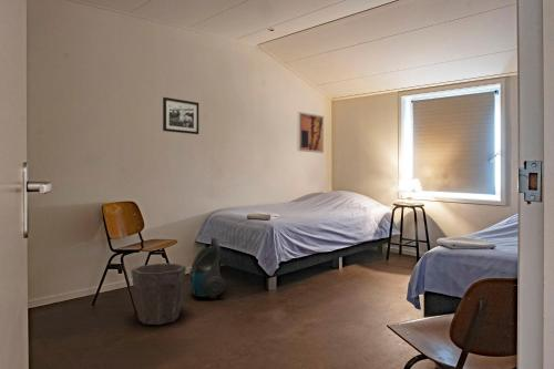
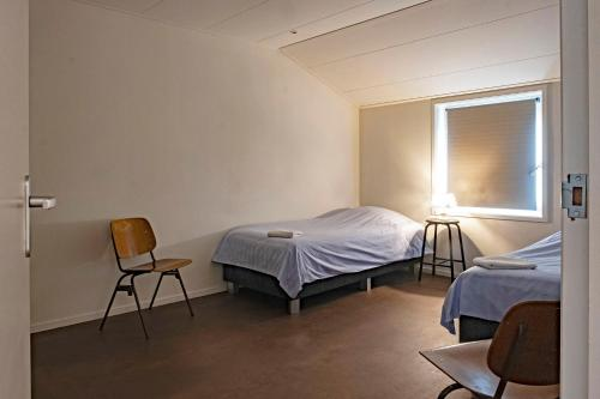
- vacuum cleaner (206, 266)
- picture frame (181, 116)
- wall art (310, 133)
- waste bin (158, 293)
